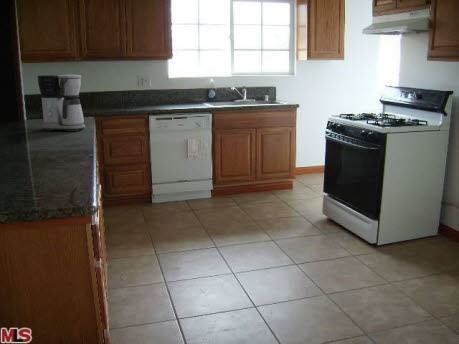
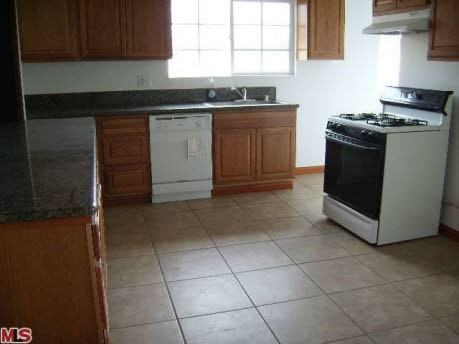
- coffee maker (60, 102)
